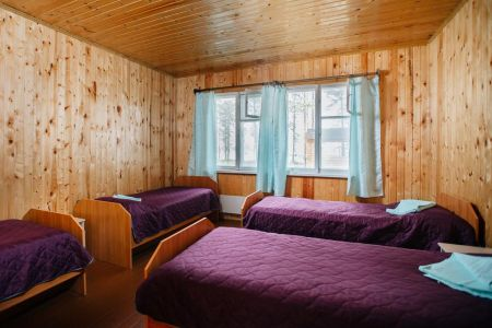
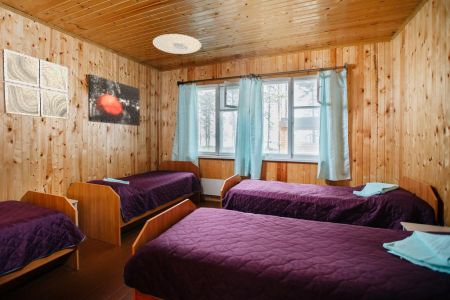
+ wall art (39, 87)
+ ceiling light (177, 42)
+ wall art (116, 103)
